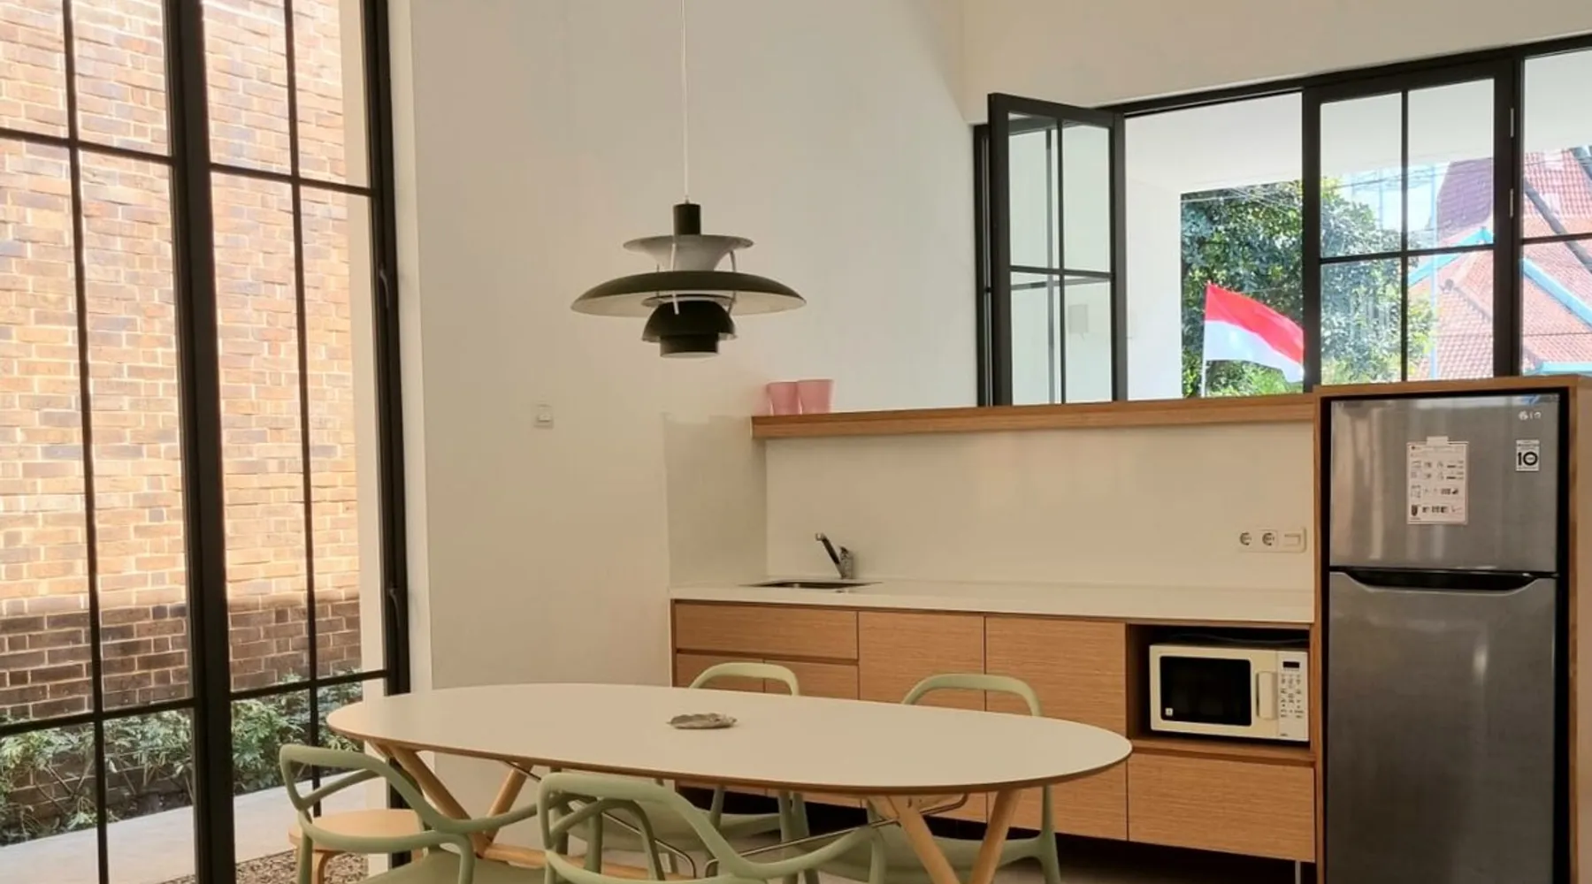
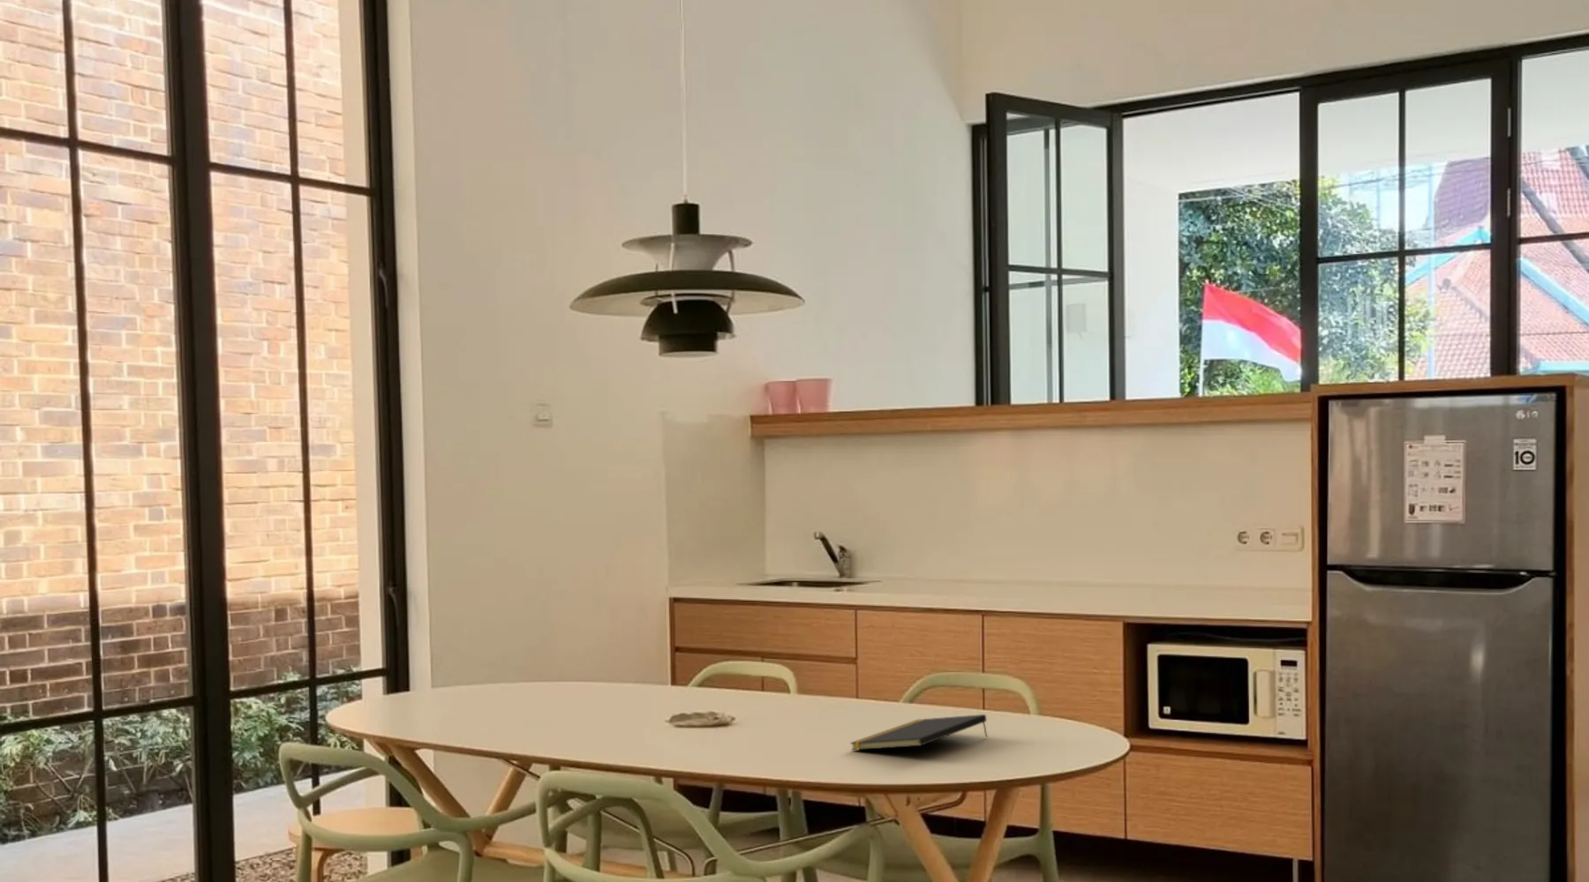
+ notepad (919, 732)
